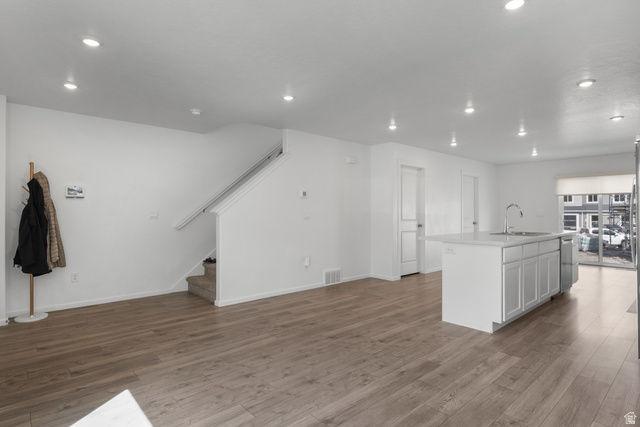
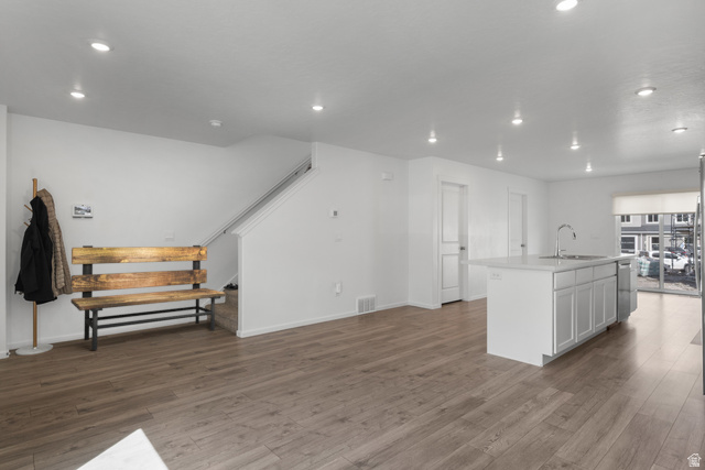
+ bench (153, 292)
